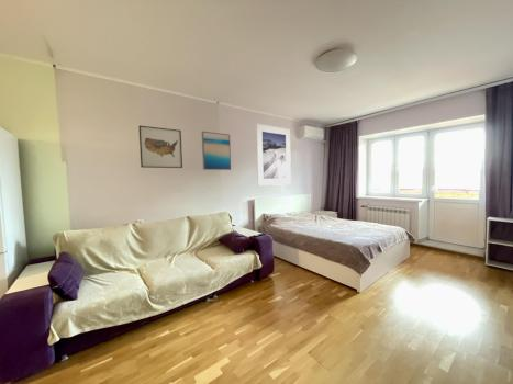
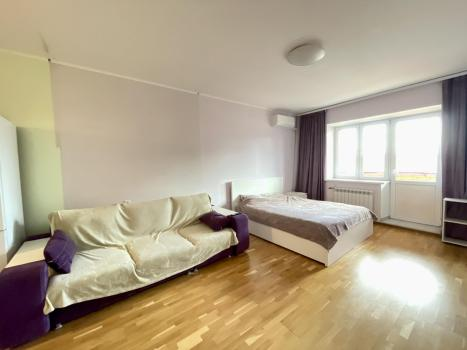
- wall art (216, 151)
- wall art (161, 147)
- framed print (275, 156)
